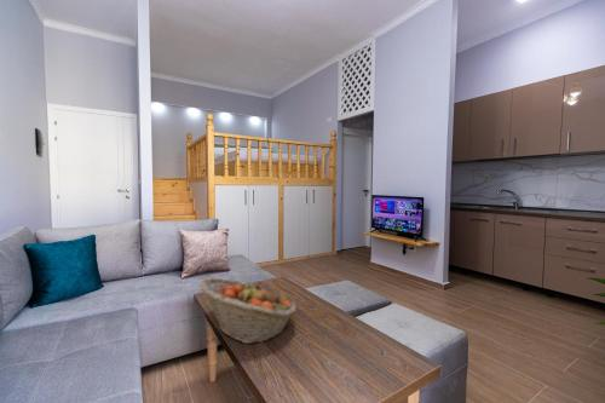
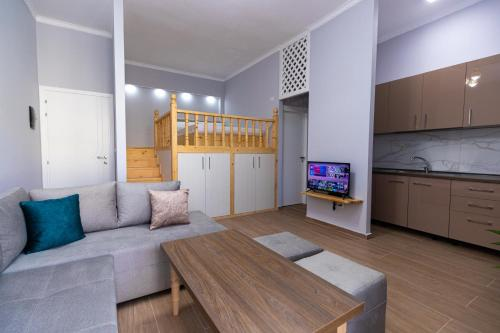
- fruit basket (247, 303)
